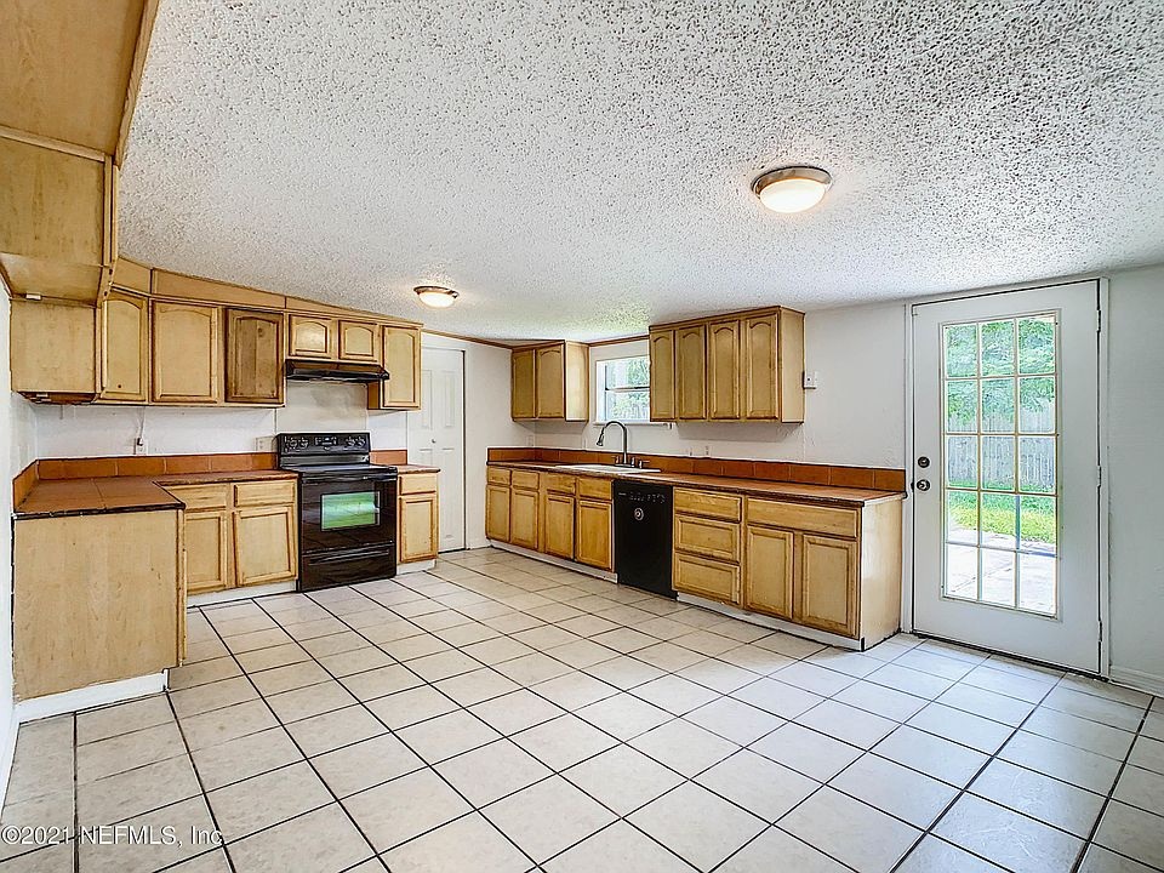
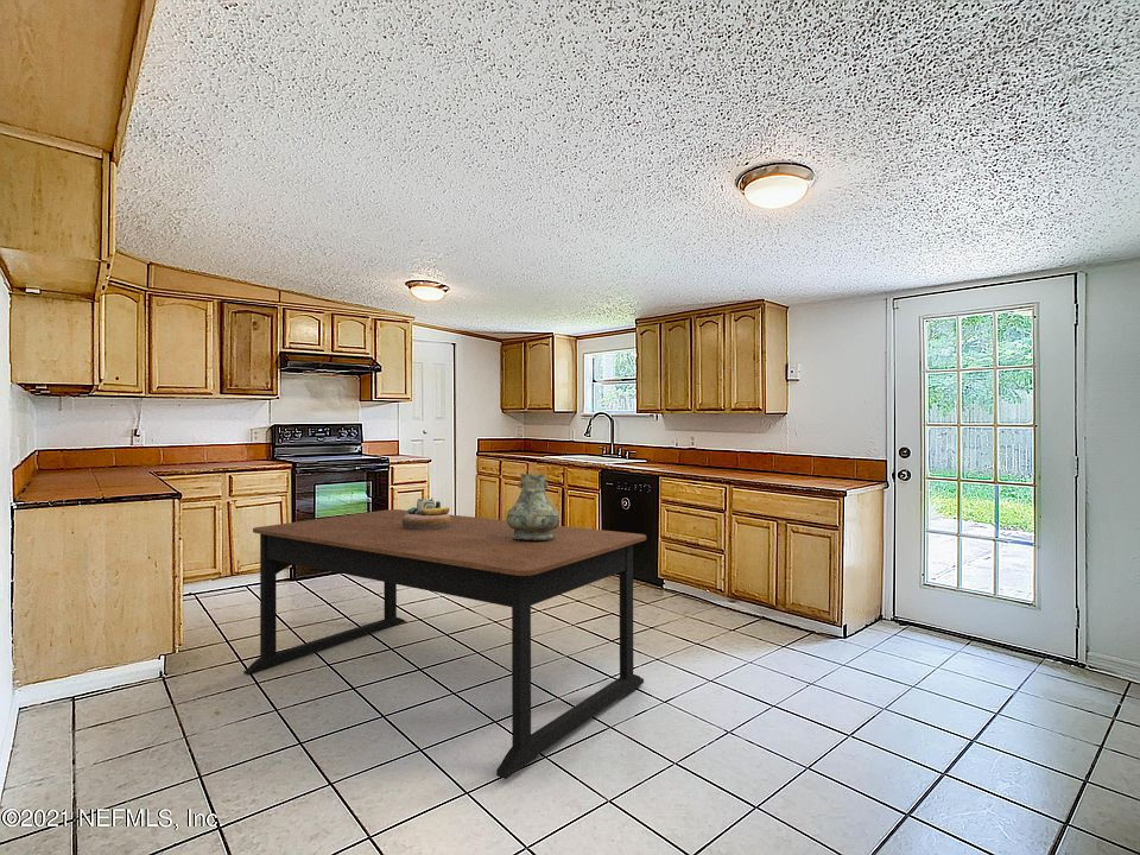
+ dining table (446, 594)
+ decorative bowl (426, 511)
+ vase (532, 506)
